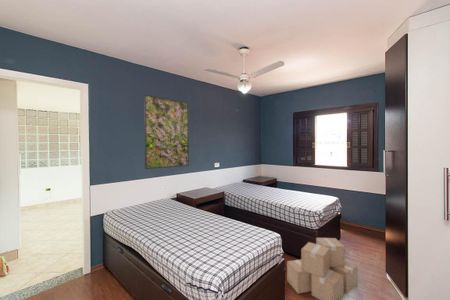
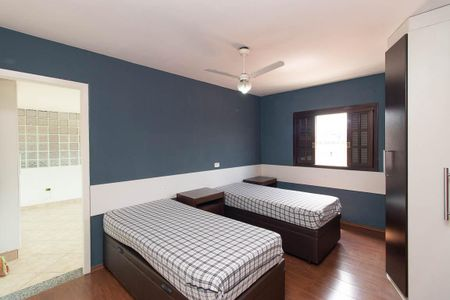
- cardboard box (319, 264)
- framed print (168, 133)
